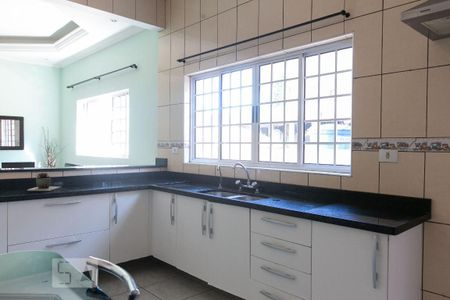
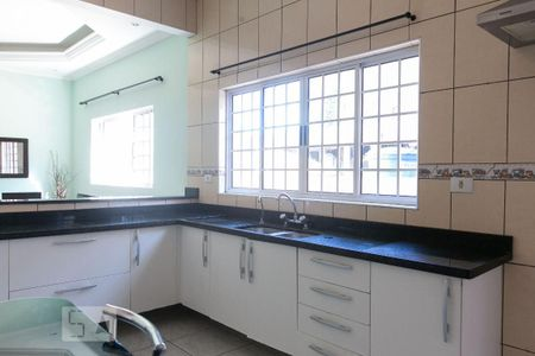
- succulent plant (44, 180)
